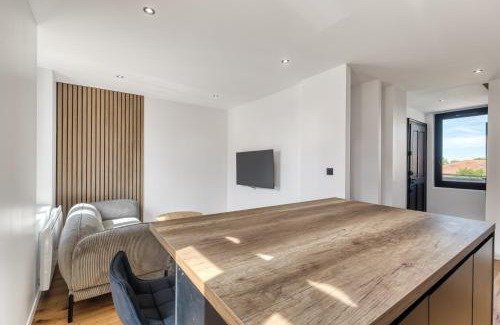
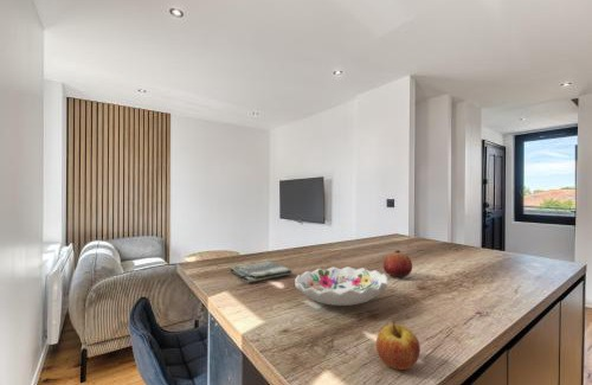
+ decorative bowl (340, 285)
+ apple (397, 342)
+ fruit (397, 263)
+ dish towel (259, 269)
